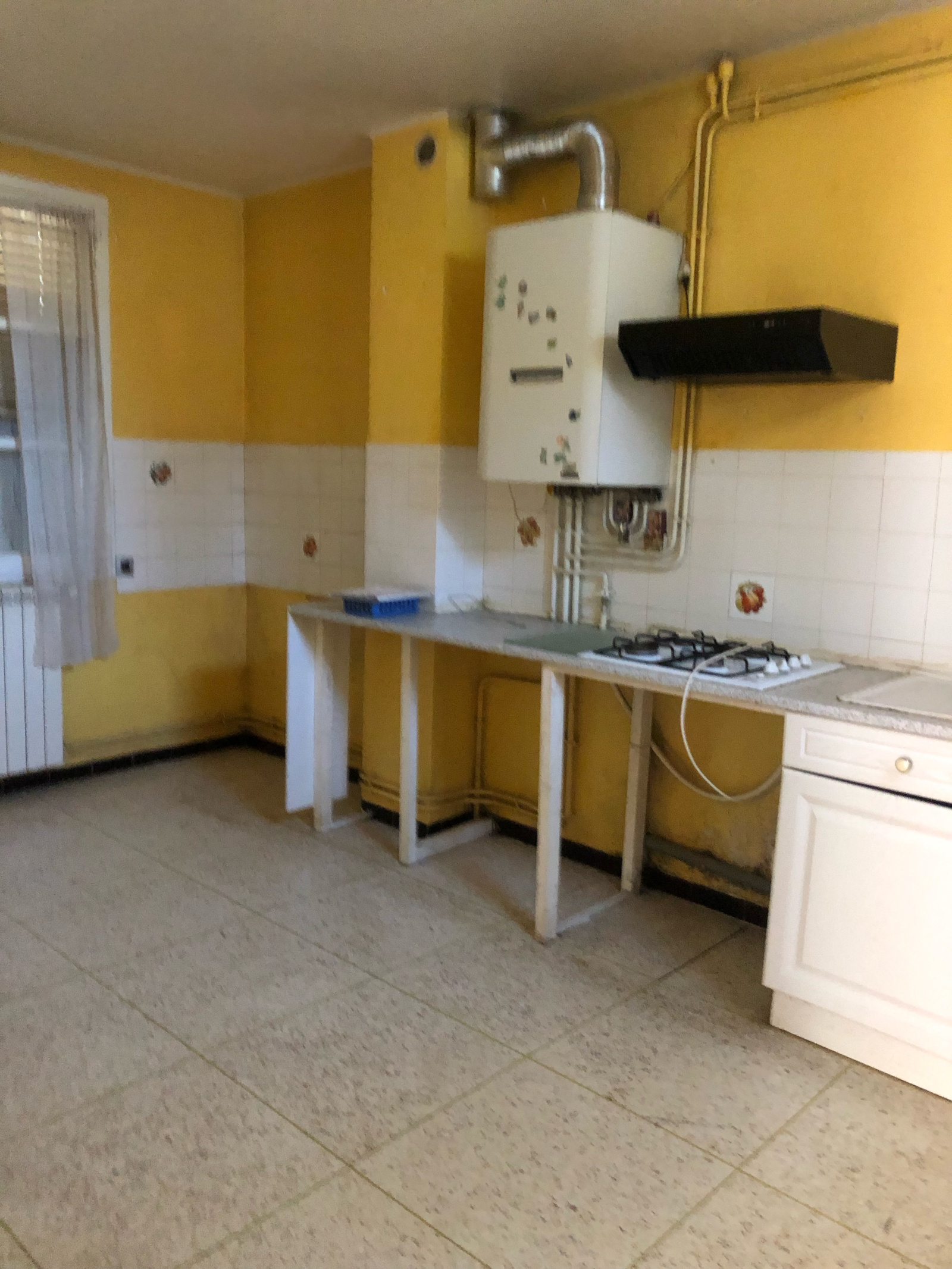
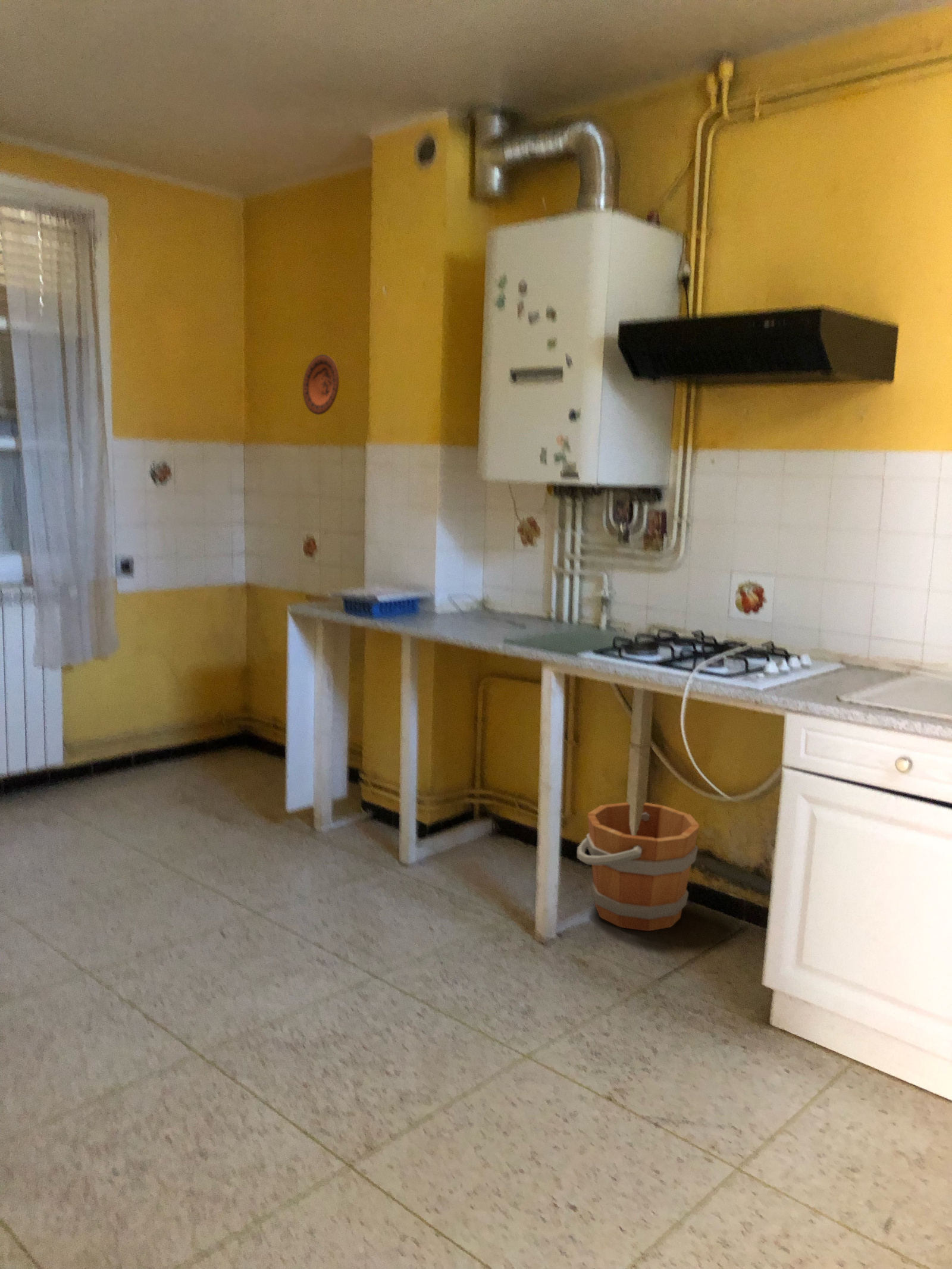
+ decorative plate (321, 384)
+ bucket (634, 865)
